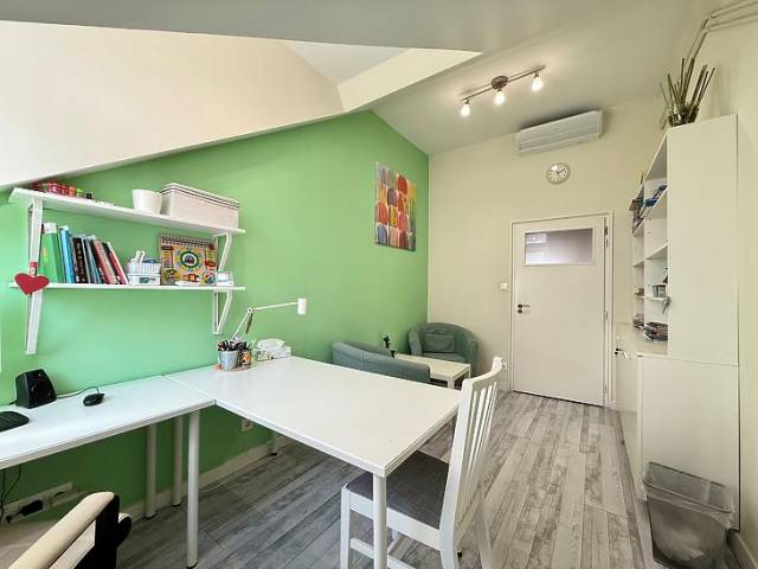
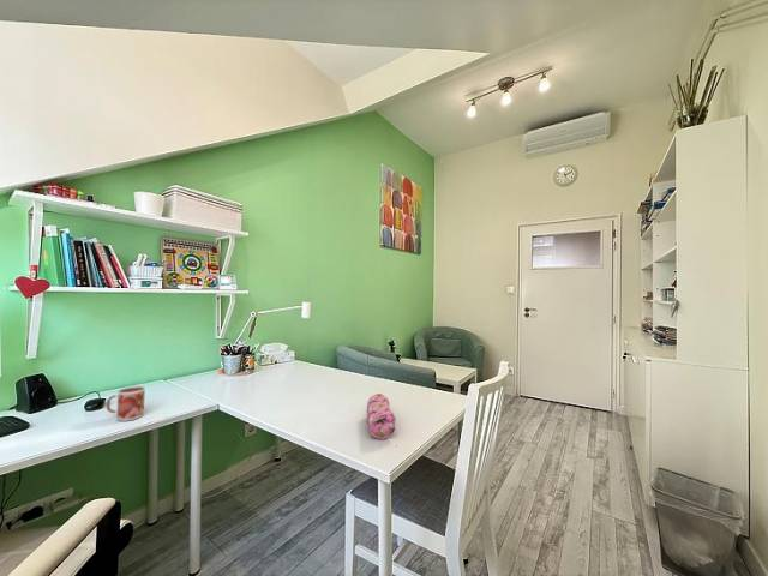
+ pencil case (379, 414)
+ mug (125, 403)
